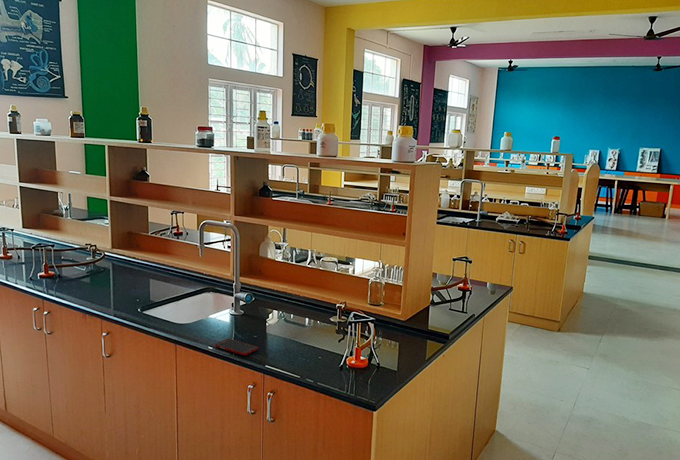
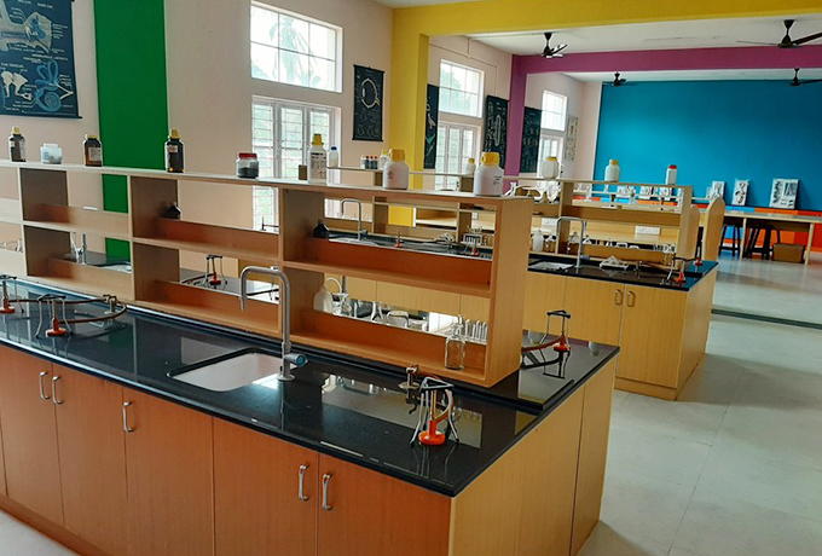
- cell phone (236, 346)
